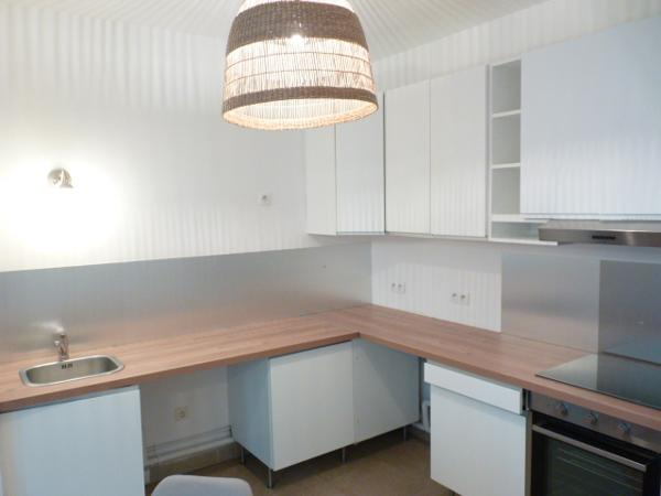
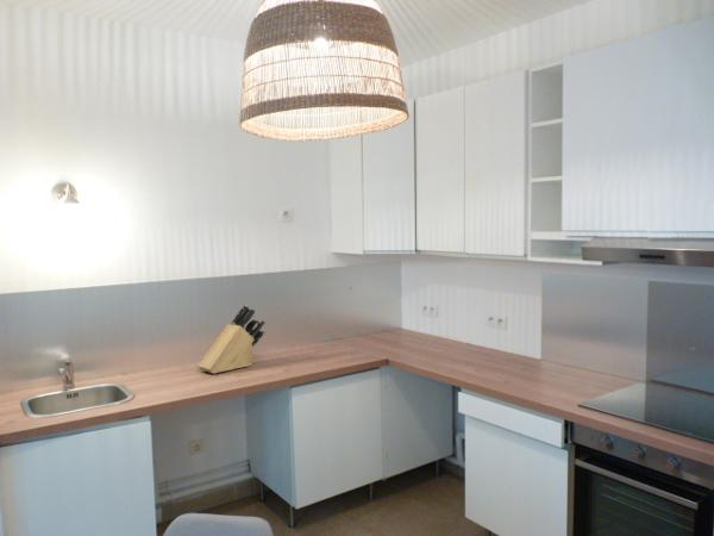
+ knife block (232, 337)
